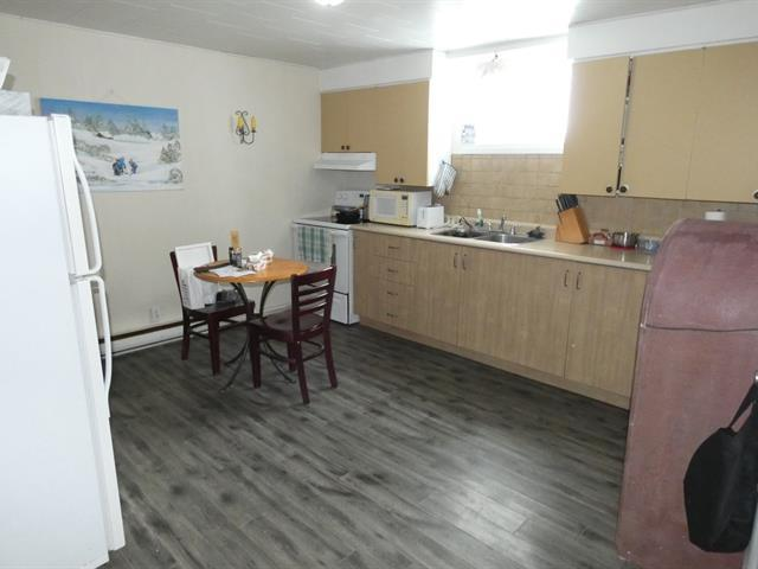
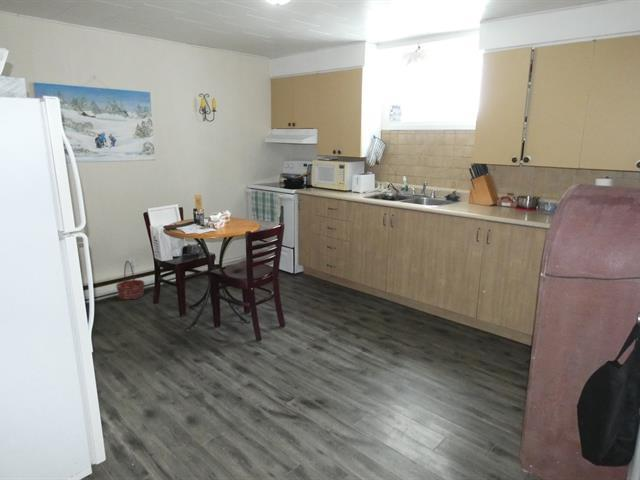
+ basket (130, 280)
